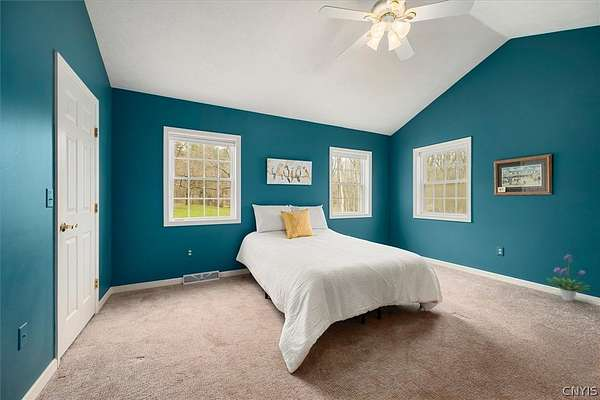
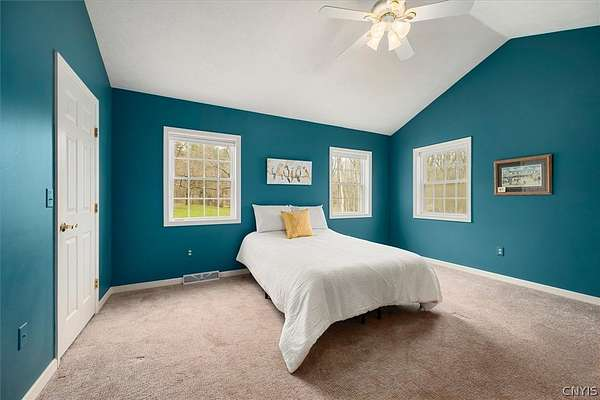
- potted plant (567, 278)
